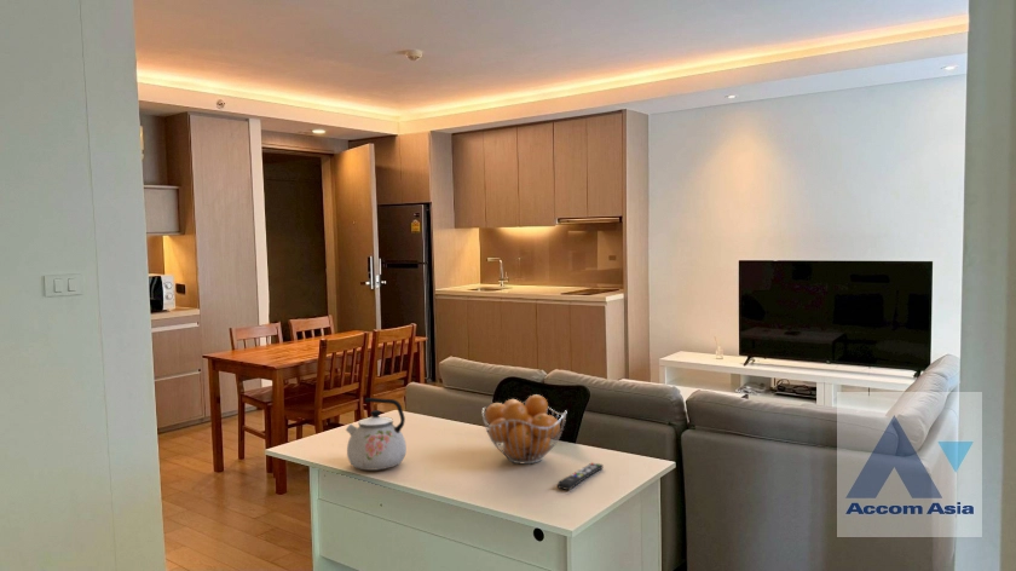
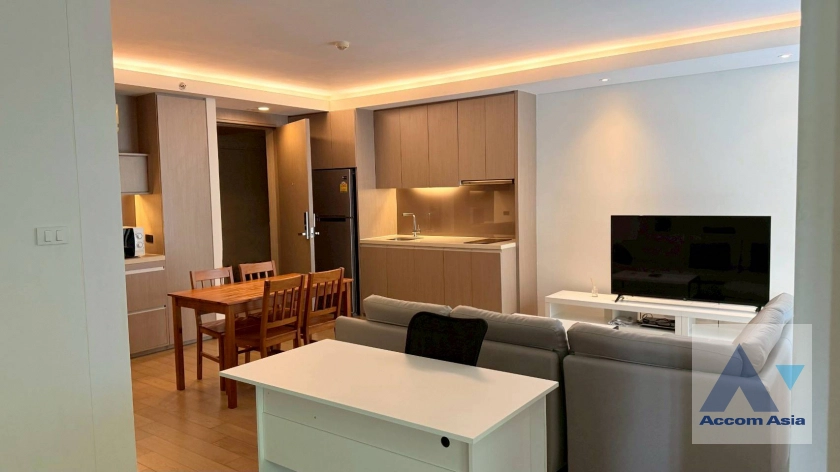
- remote control (581, 474)
- kettle (375, 431)
- fruit basket (524, 427)
